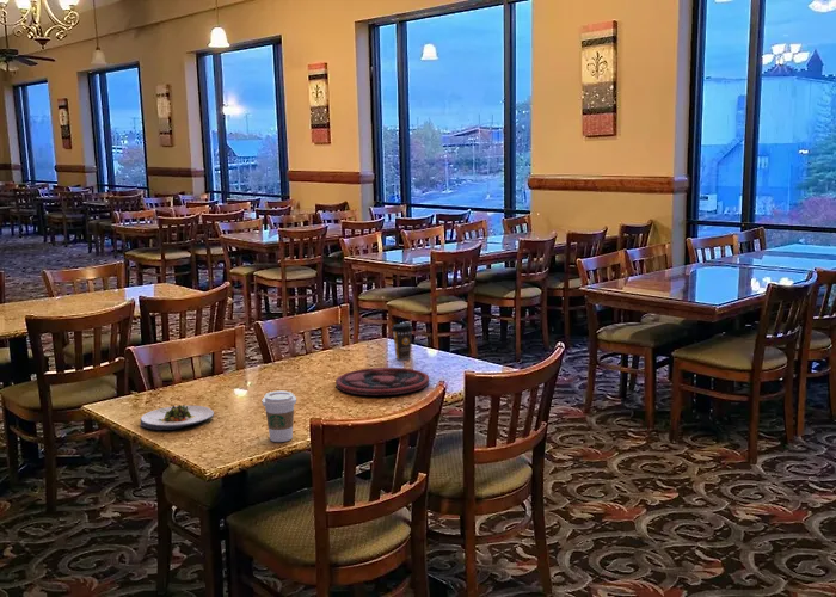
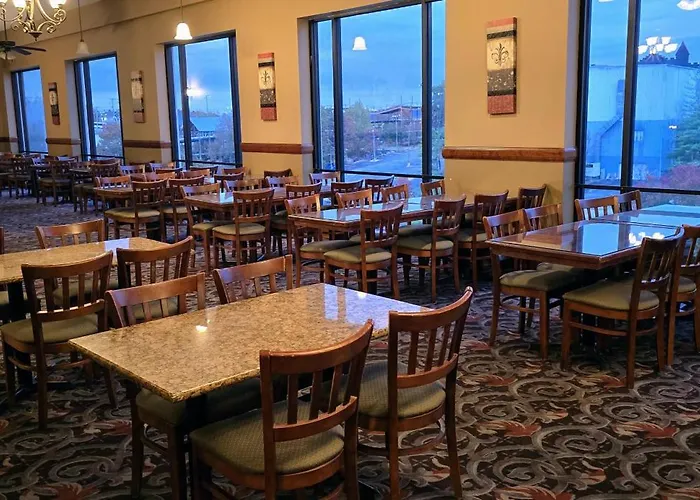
- salad plate (177, 412)
- coffee cup (279, 416)
- coffee cup (402, 341)
- plate (382, 380)
